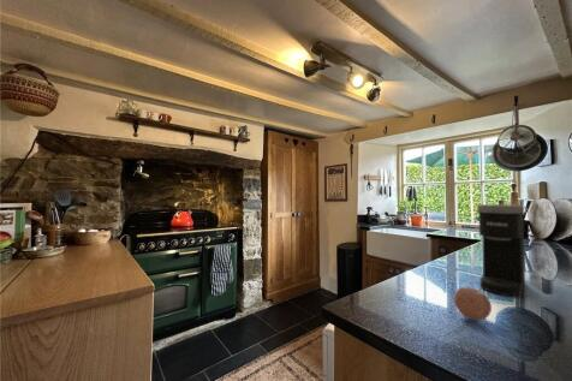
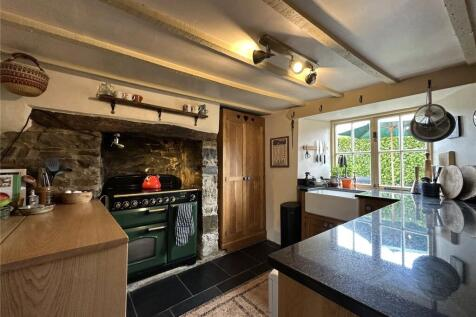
- coffee maker (501, 244)
- fruit (471, 303)
